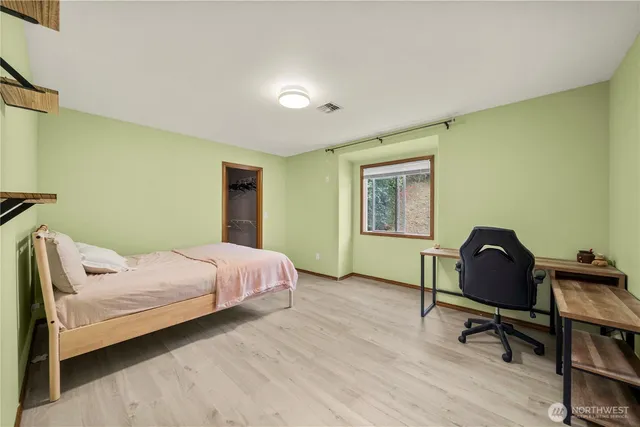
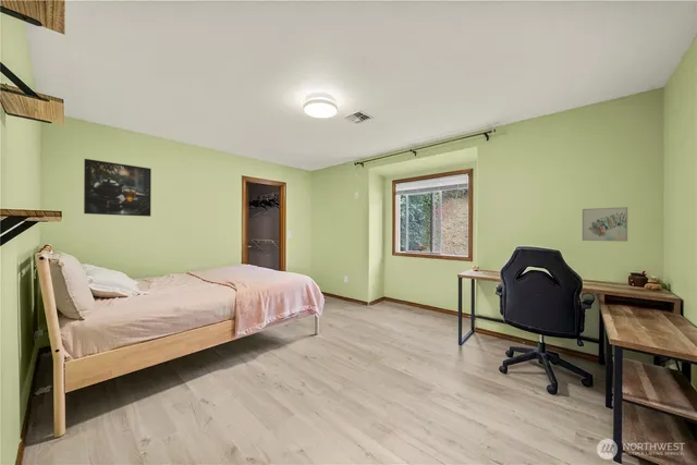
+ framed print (120, 189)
+ wall art (603, 224)
